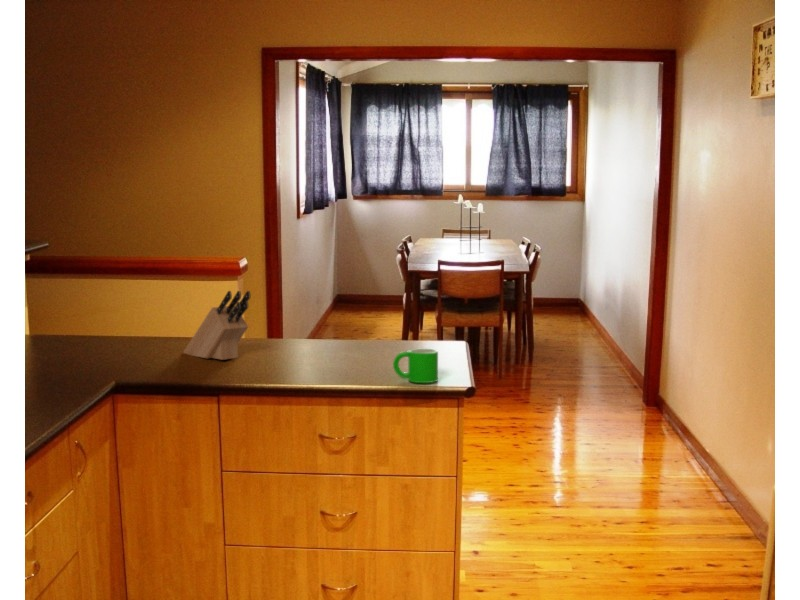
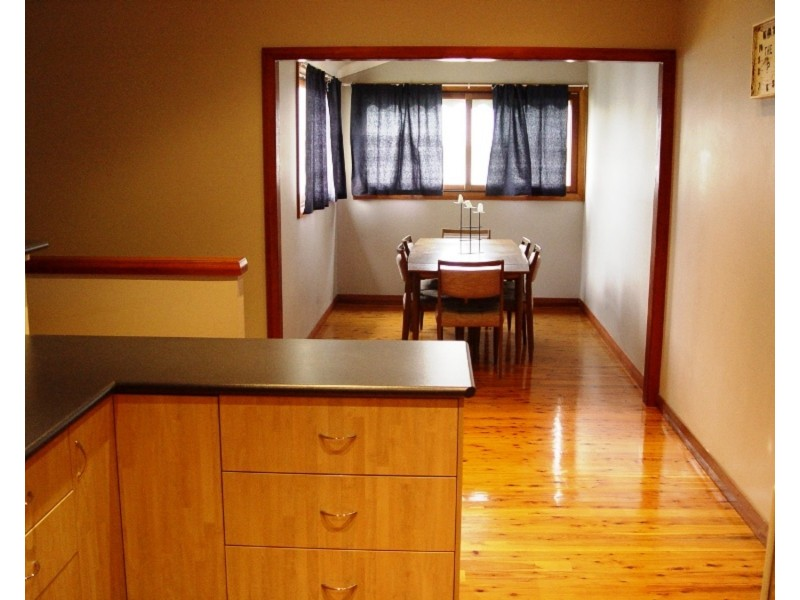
- knife block (218, 322)
- mug (415, 365)
